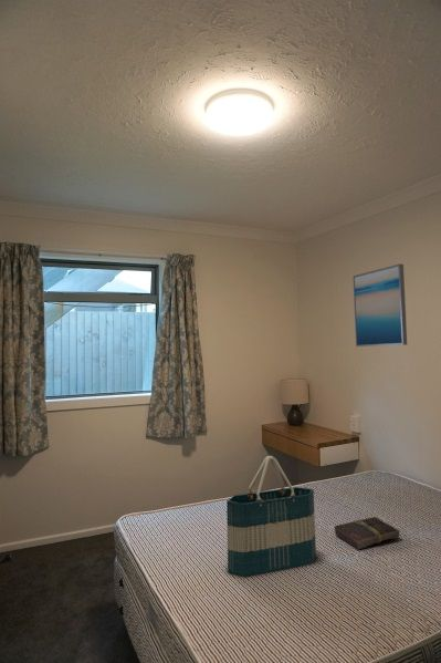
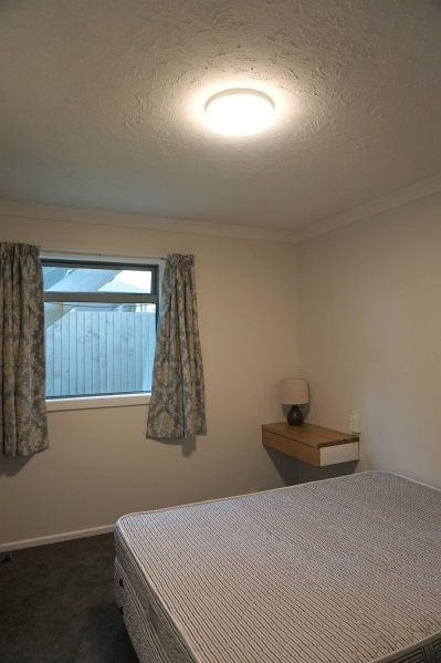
- wall art (378, 308)
- book (367, 530)
- tote bag (272, 509)
